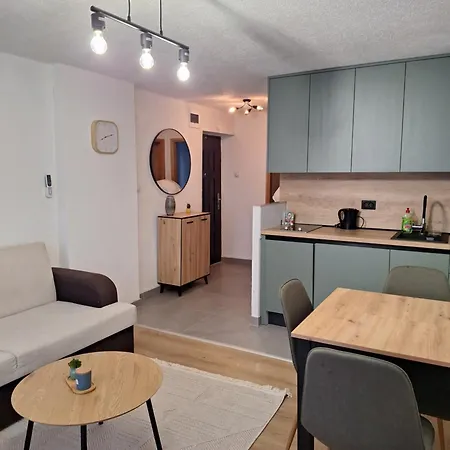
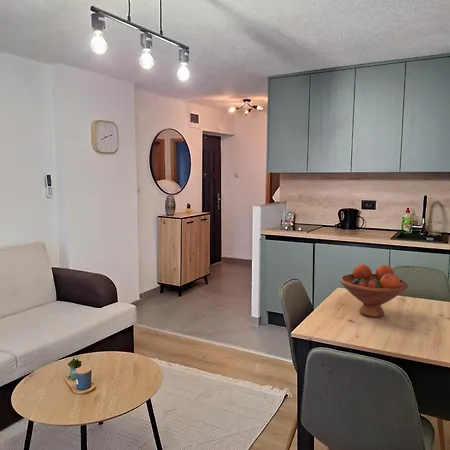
+ fruit bowl (372, 291)
